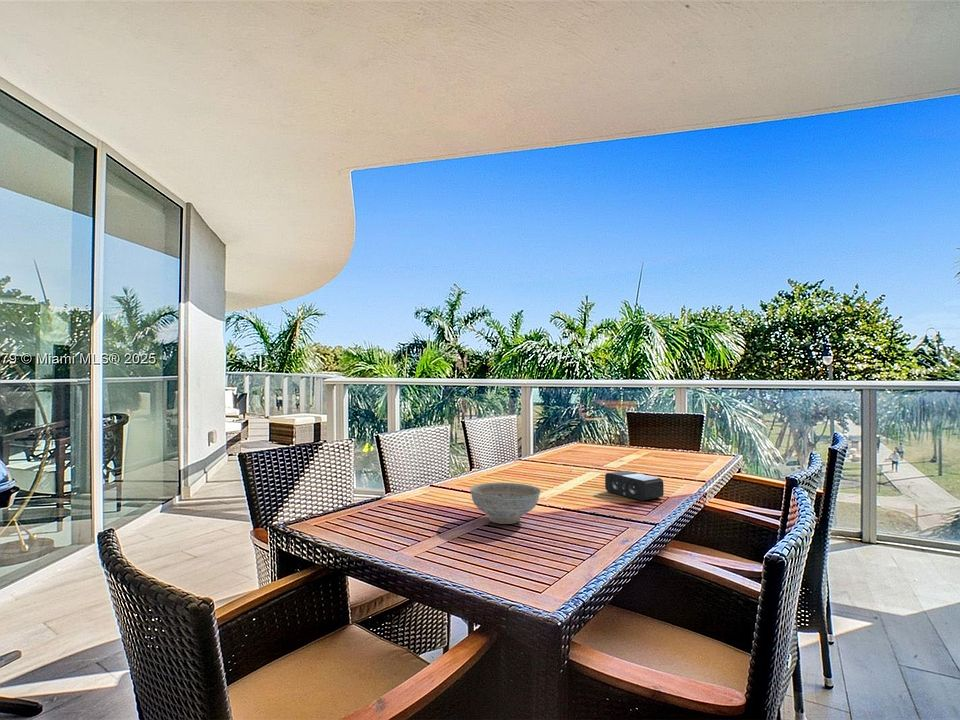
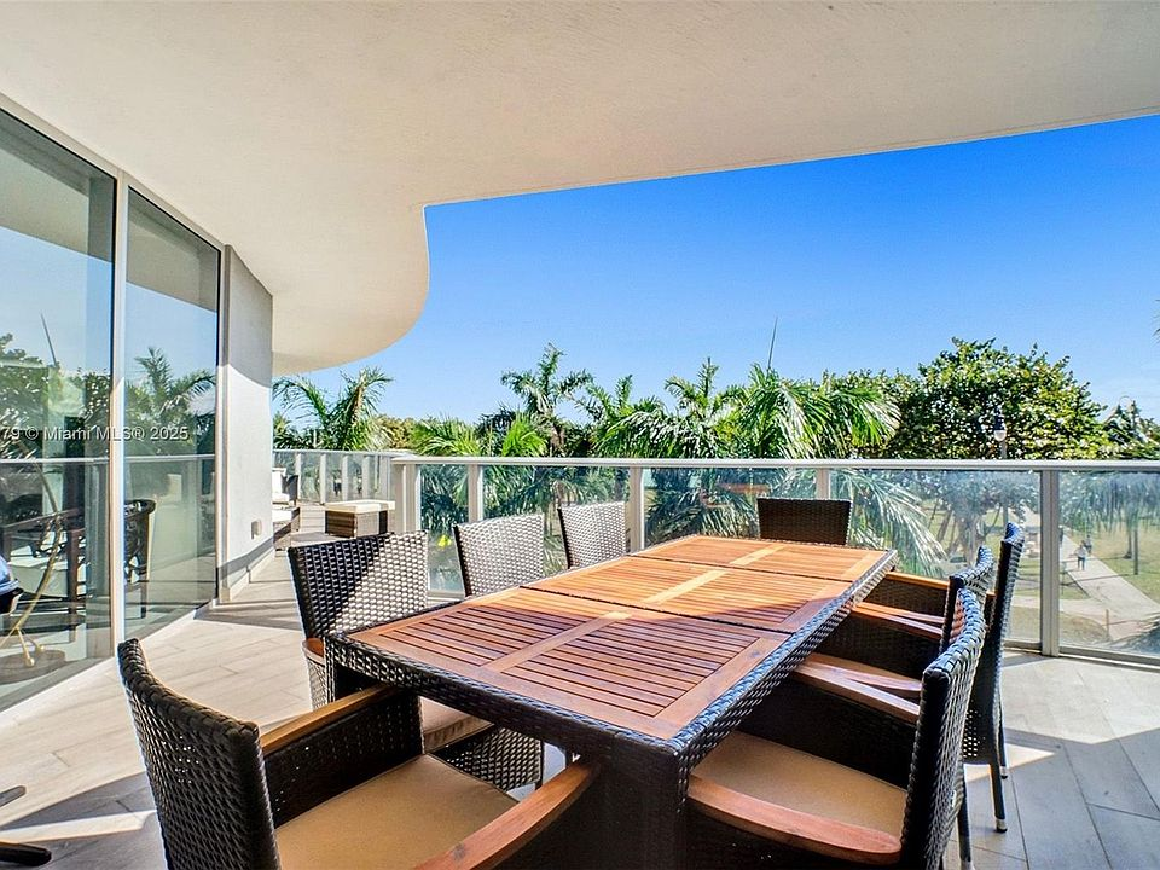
- speaker (633, 485)
- decorative bowl (505, 504)
